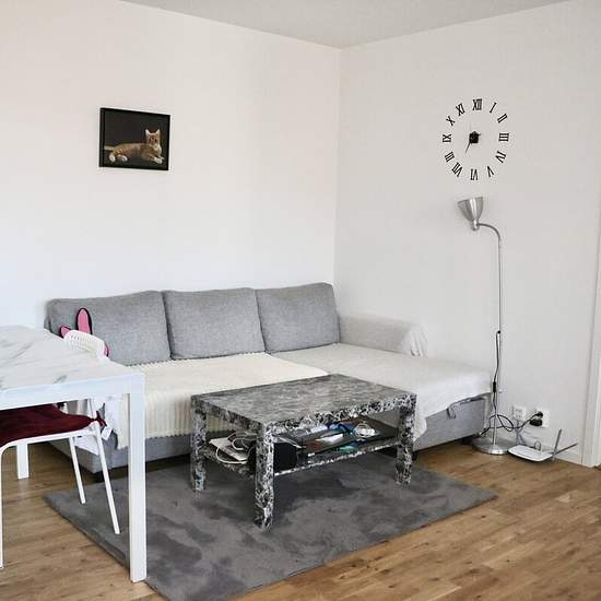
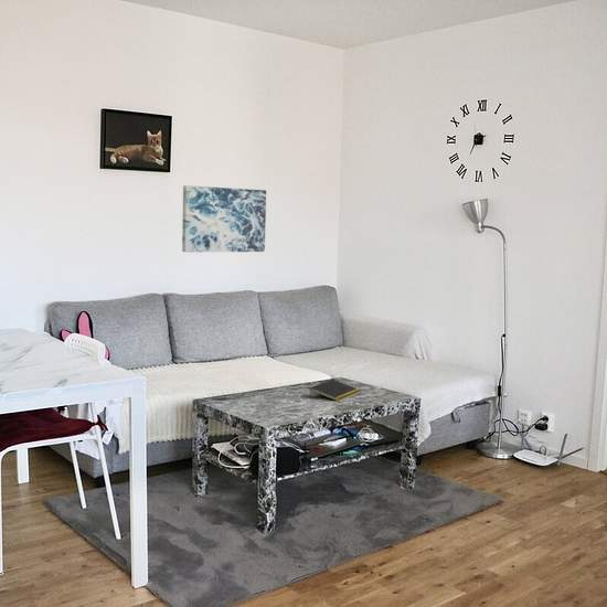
+ notepad (336, 390)
+ wall art (225, 220)
